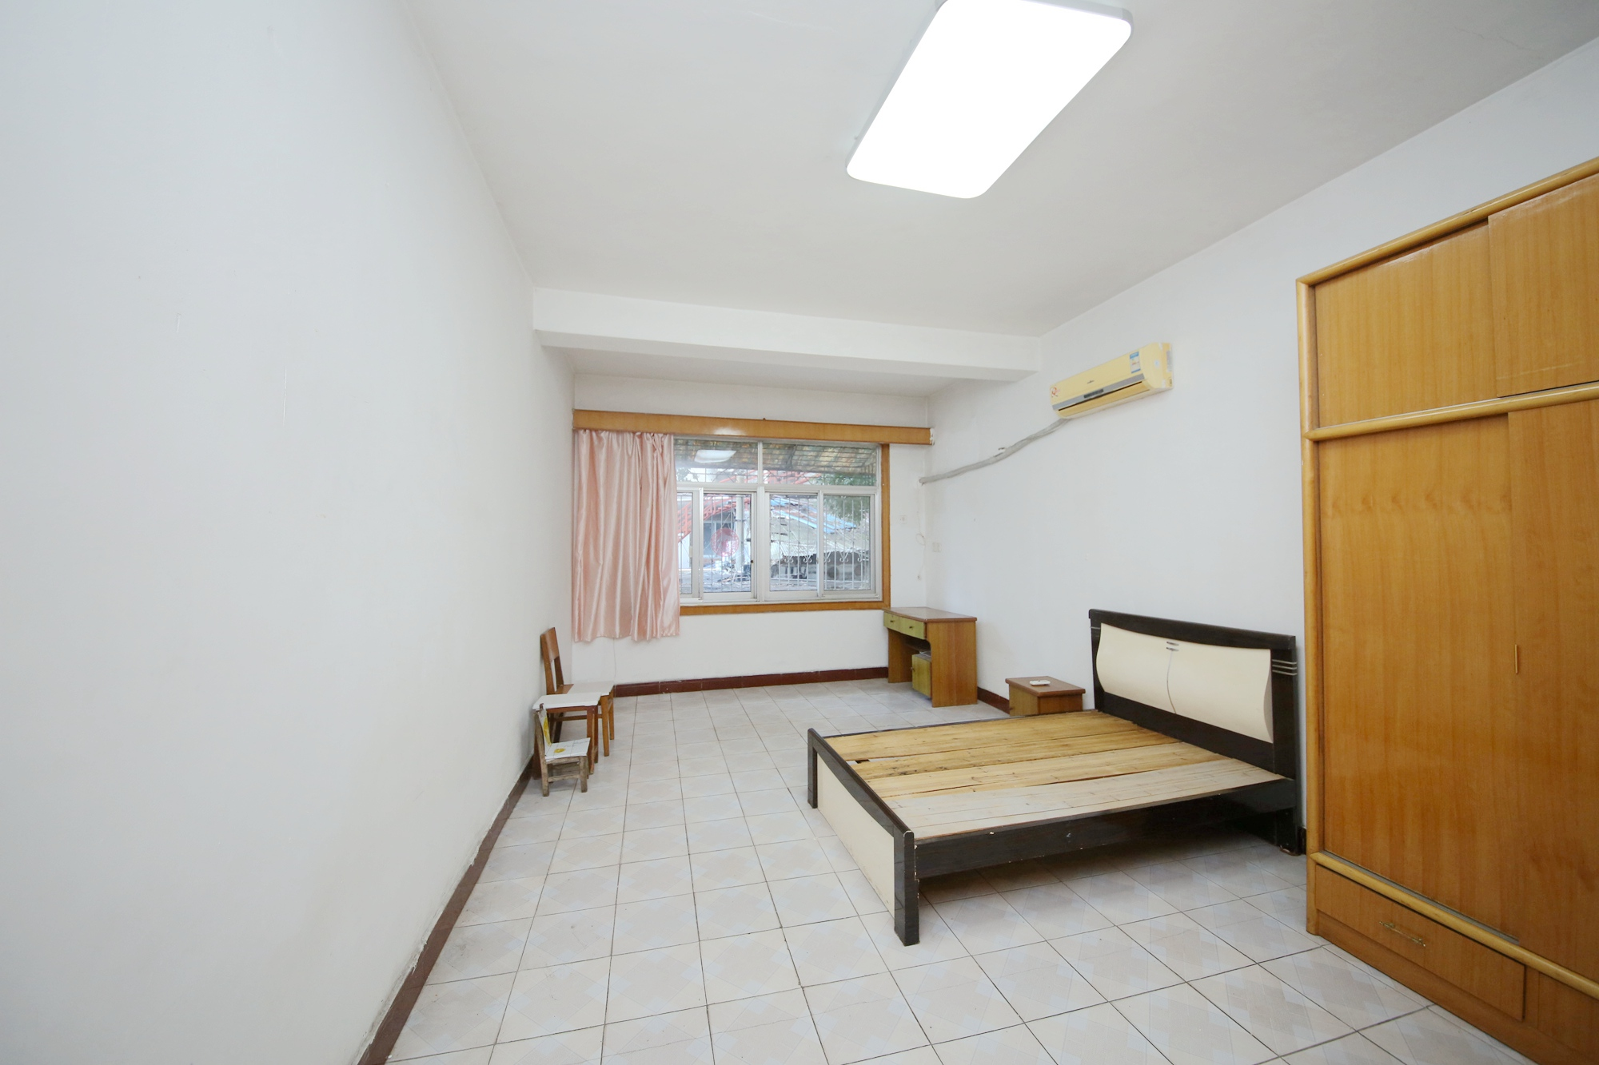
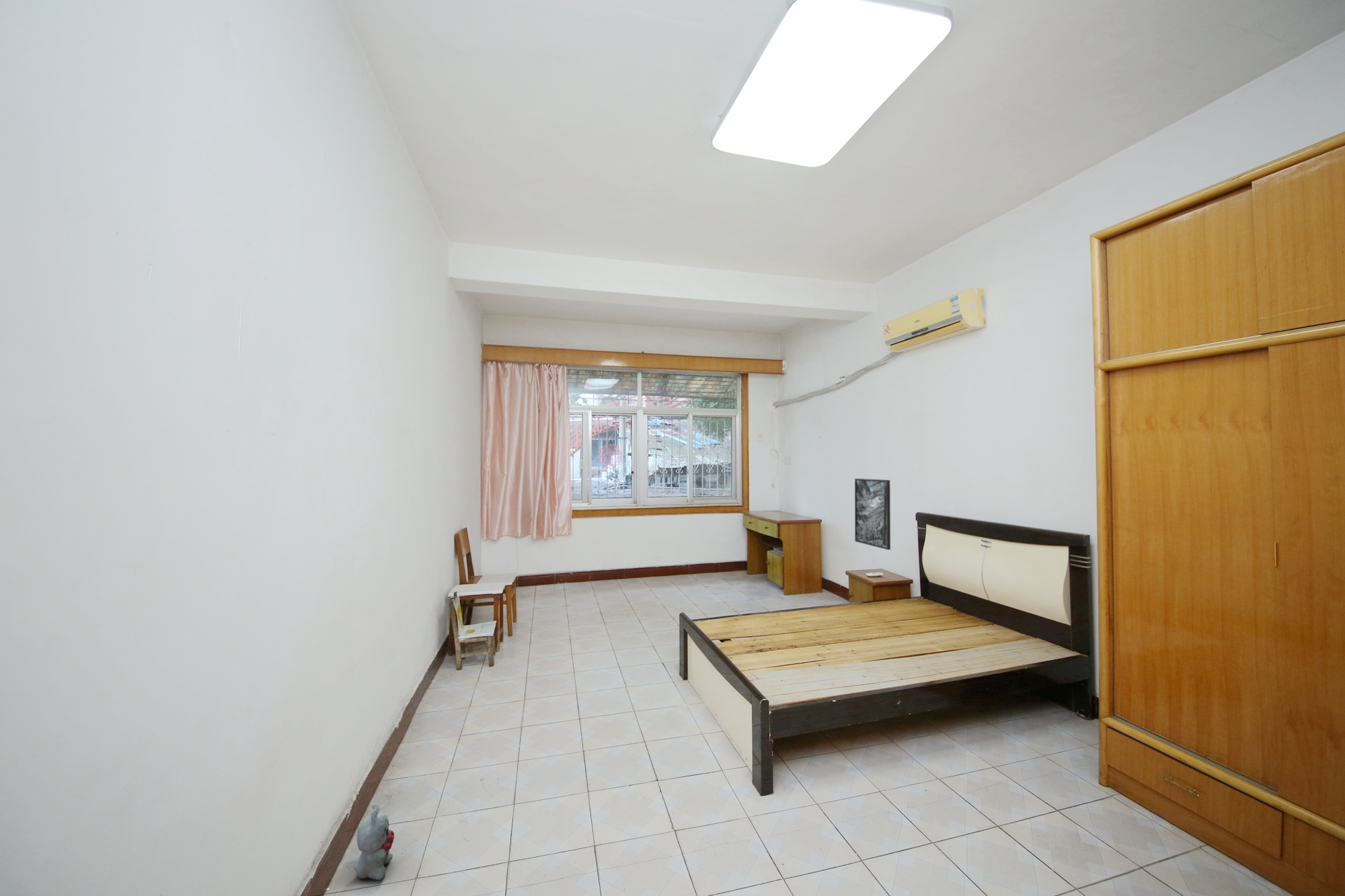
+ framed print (872, 512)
+ plush toy (374, 839)
